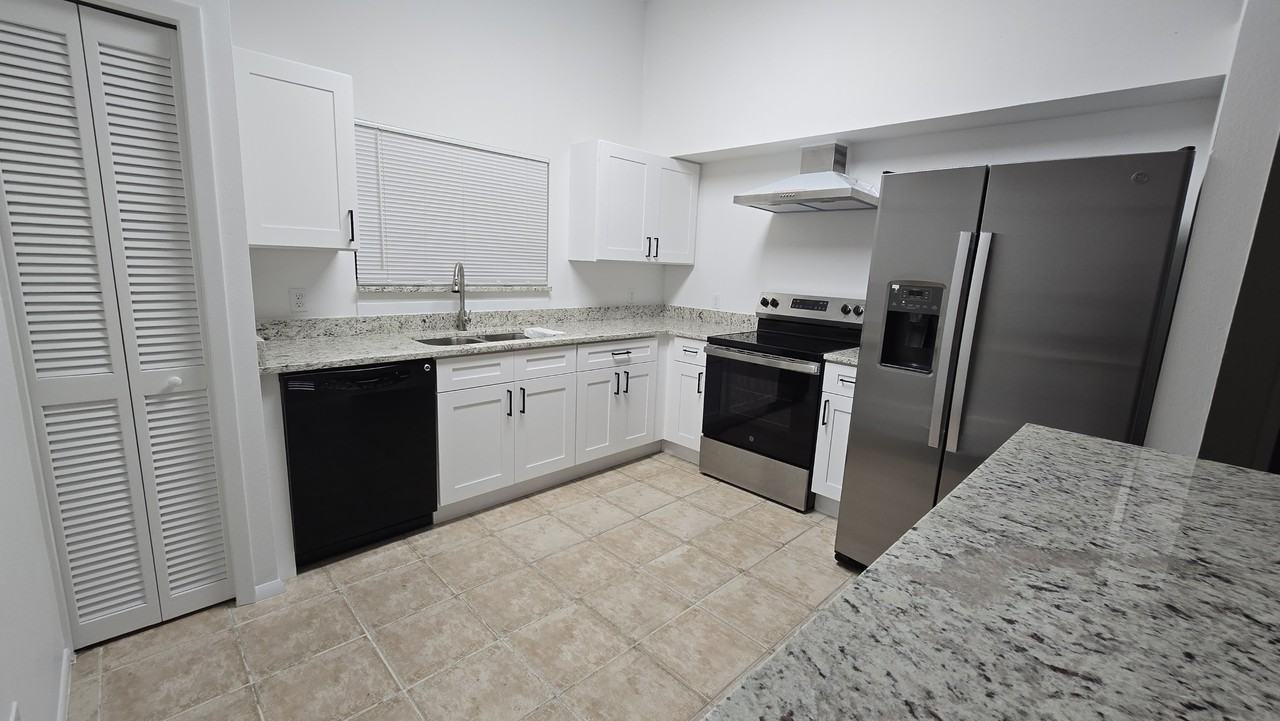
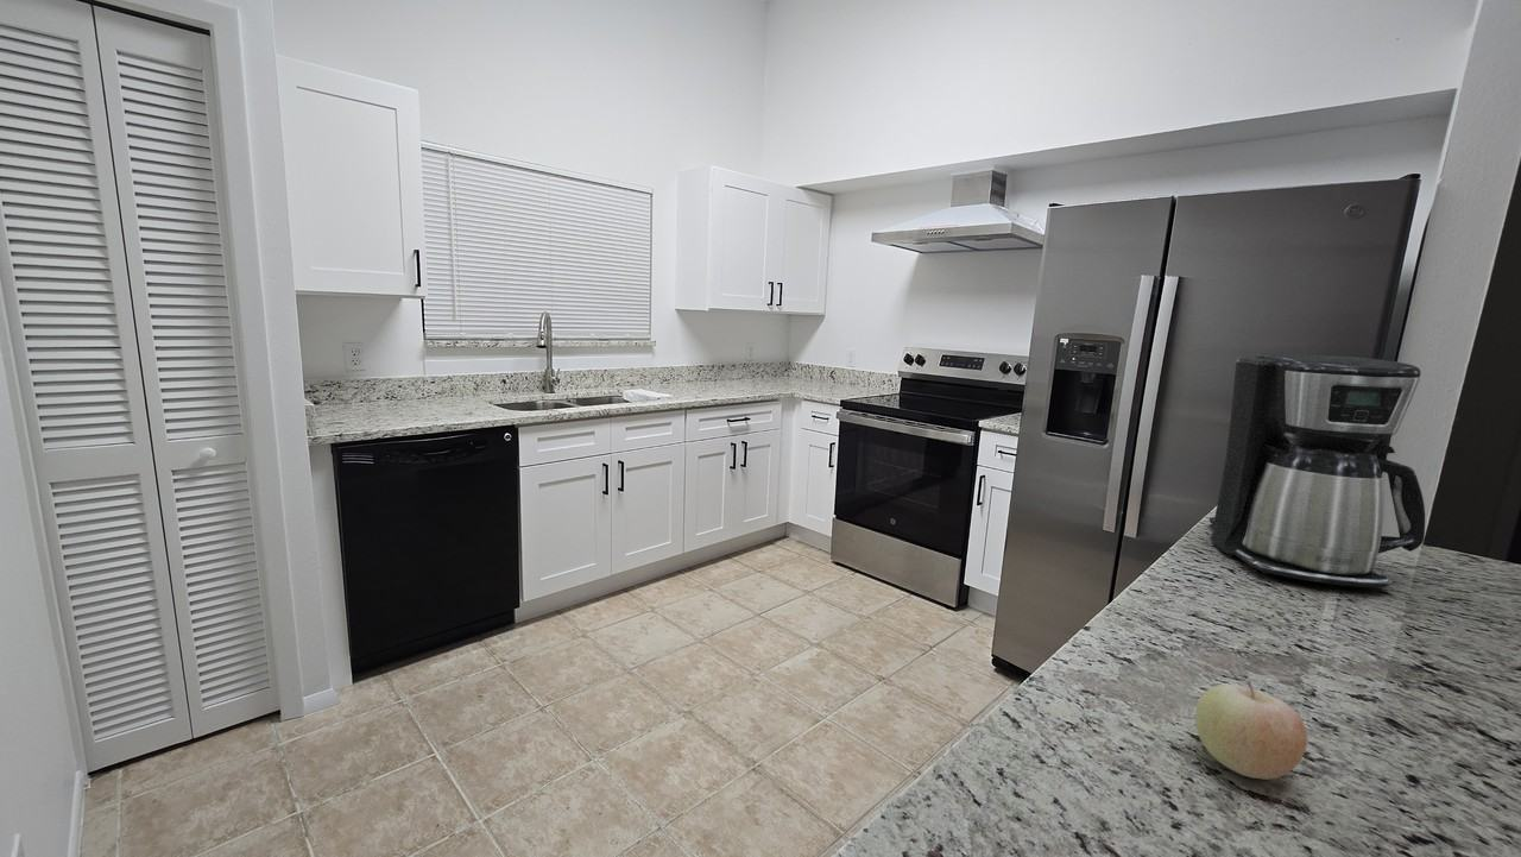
+ coffee maker (1317, 459)
+ fruit (1250, 724)
